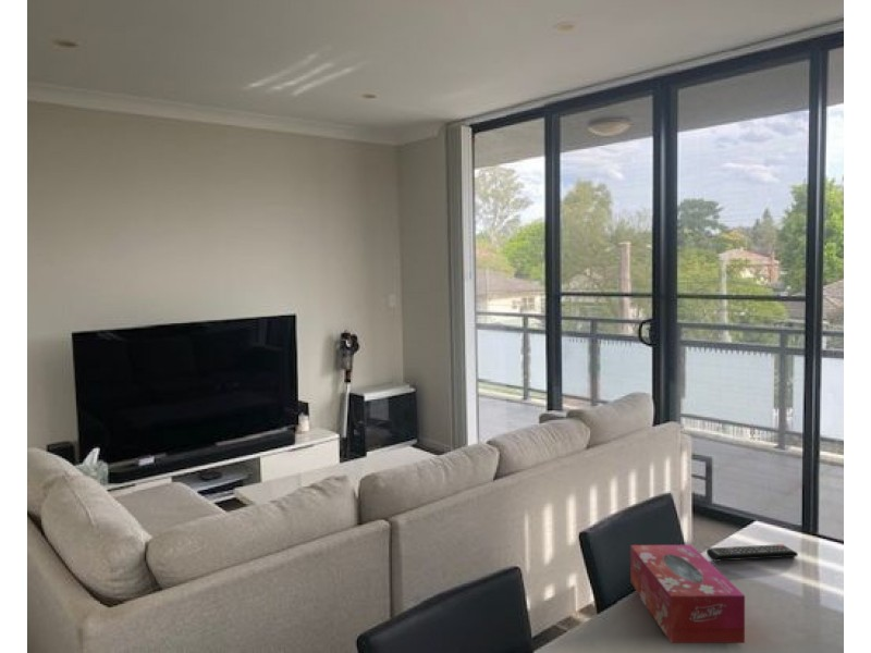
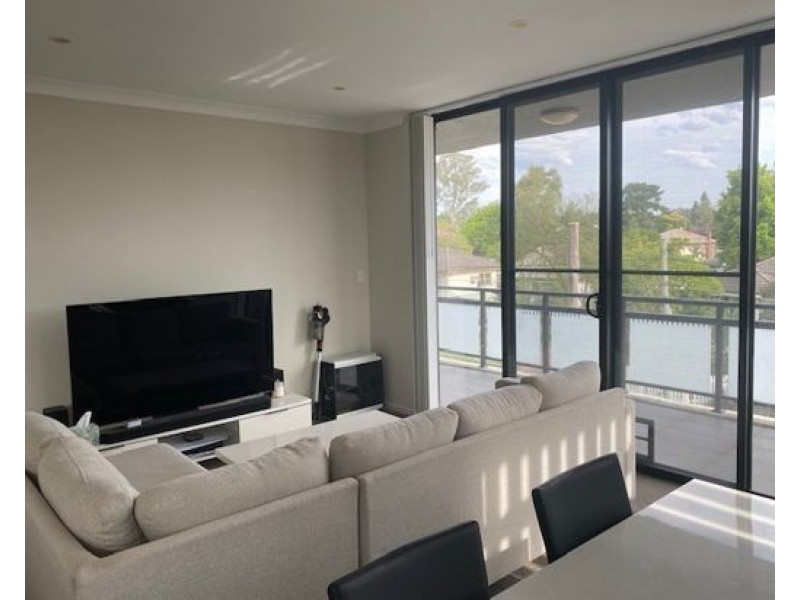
- remote control (751, 553)
- tissue box (682, 589)
